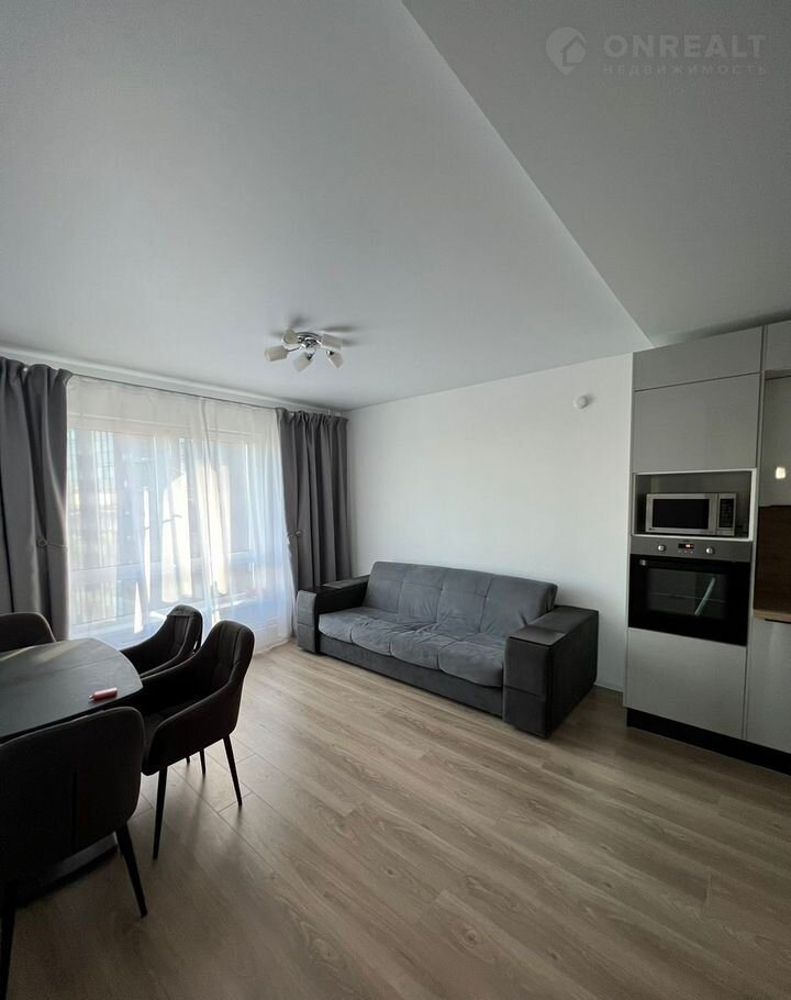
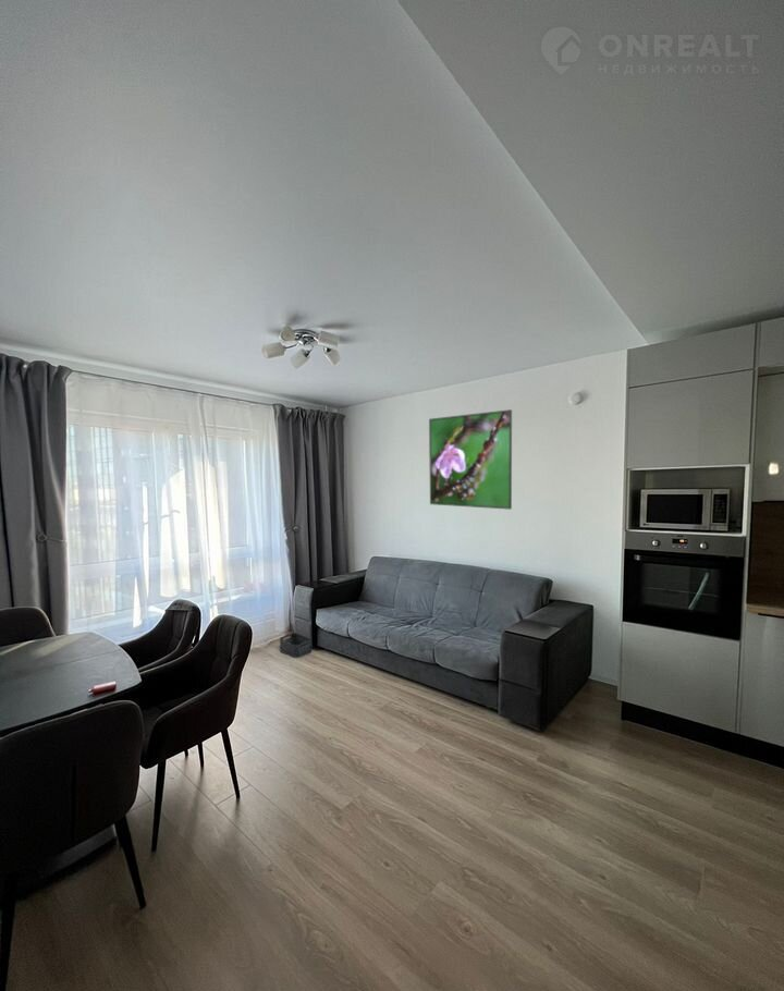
+ storage bin (295, 645)
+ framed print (467, 461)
